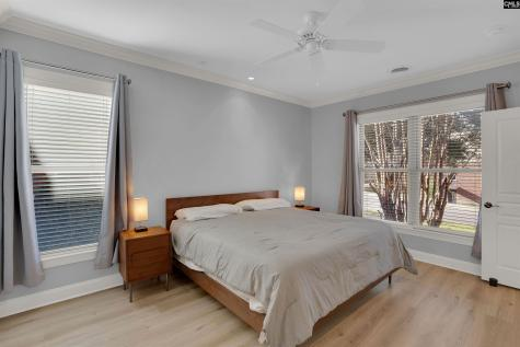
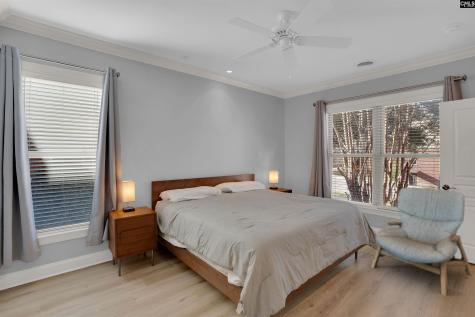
+ armchair (420, 231)
